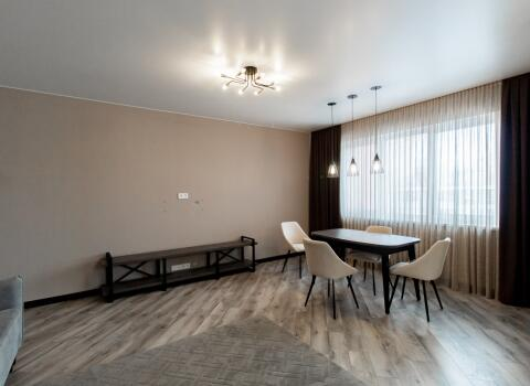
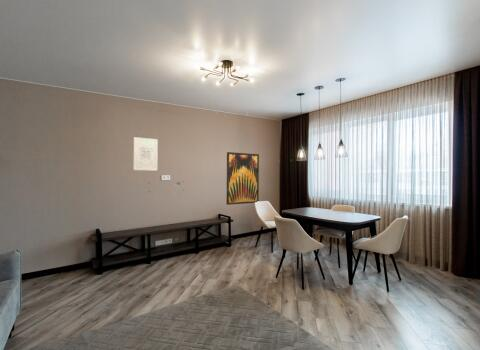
+ wall art (243, 178)
+ wall art (145, 154)
